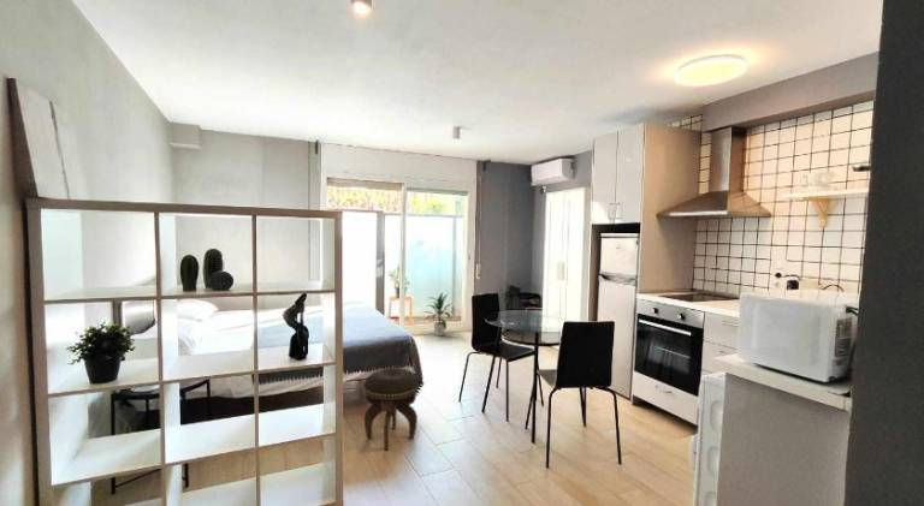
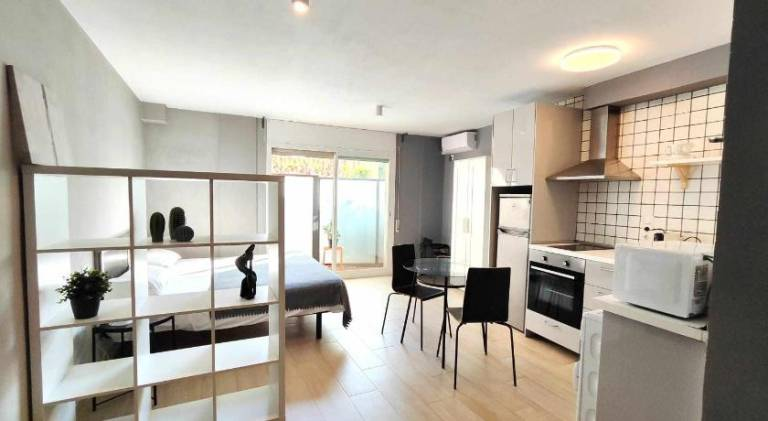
- footstool (390, 405)
- indoor plant (439, 314)
